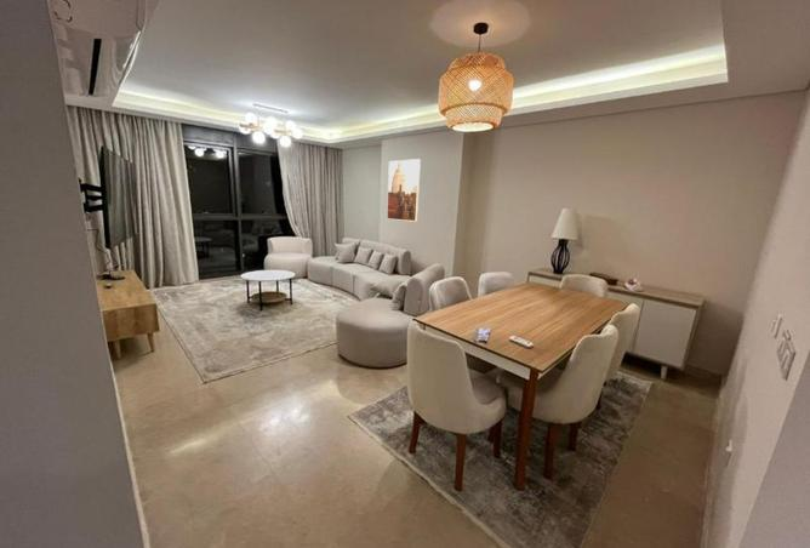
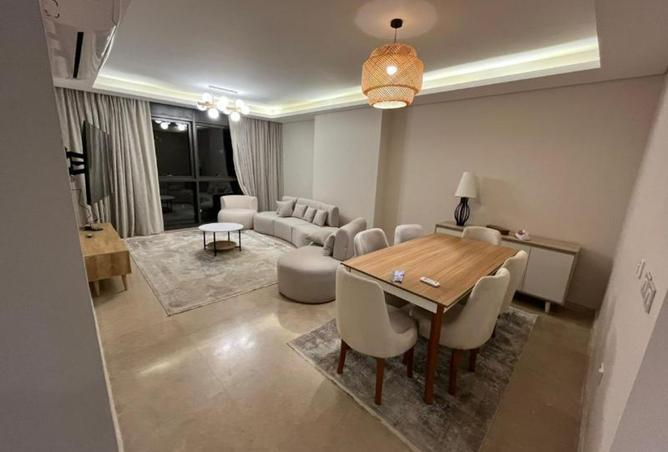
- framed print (403, 190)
